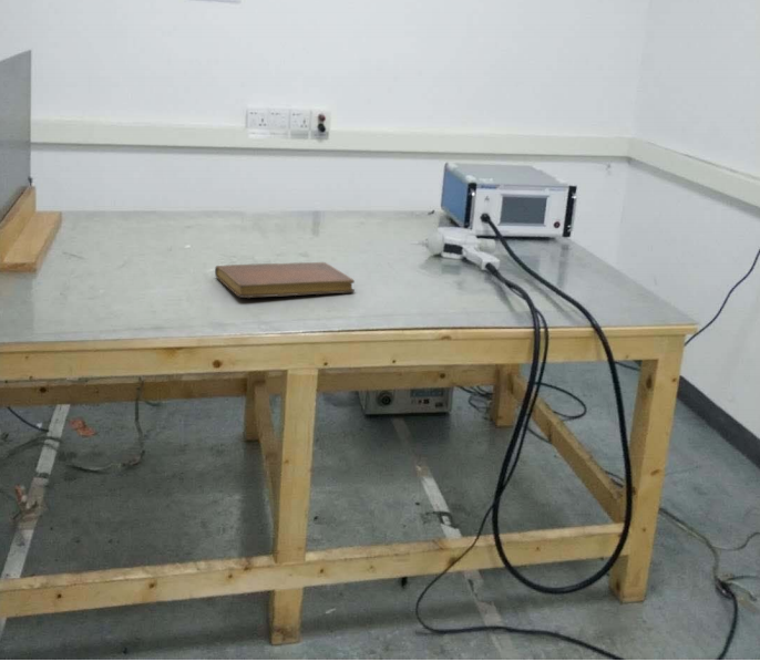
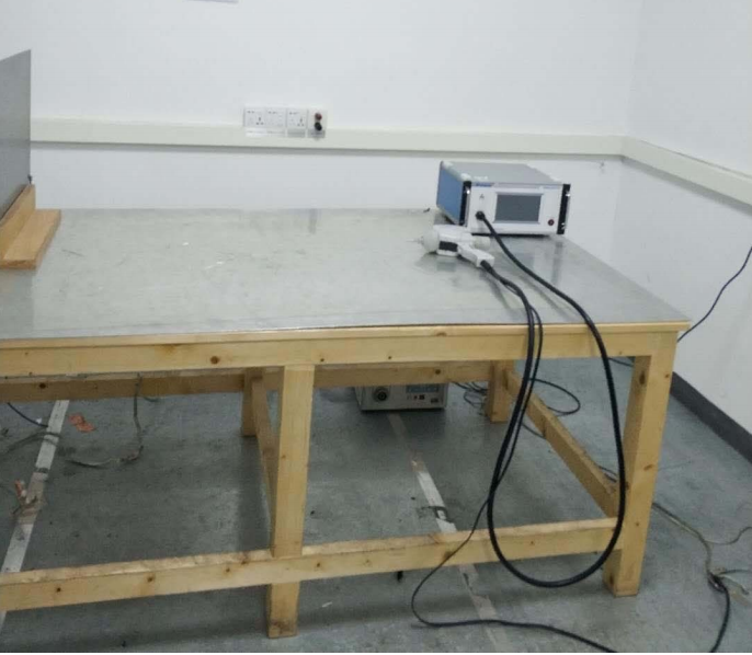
- notebook (284, 278)
